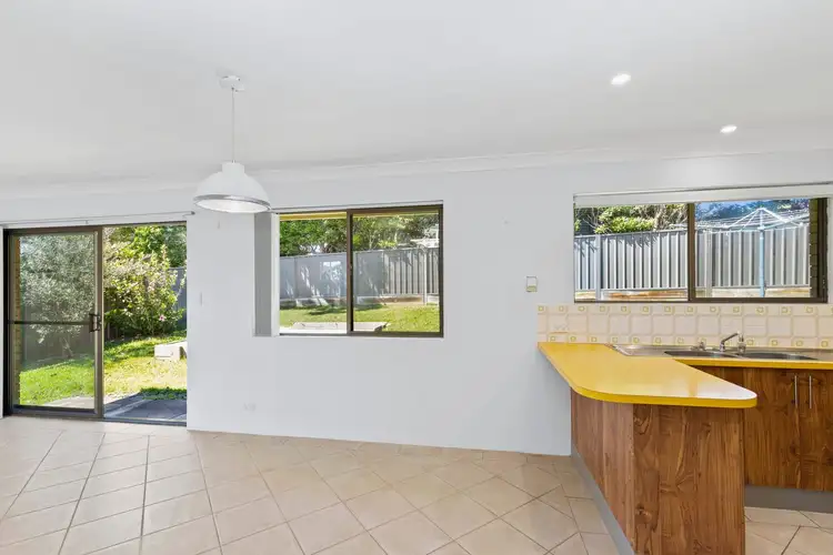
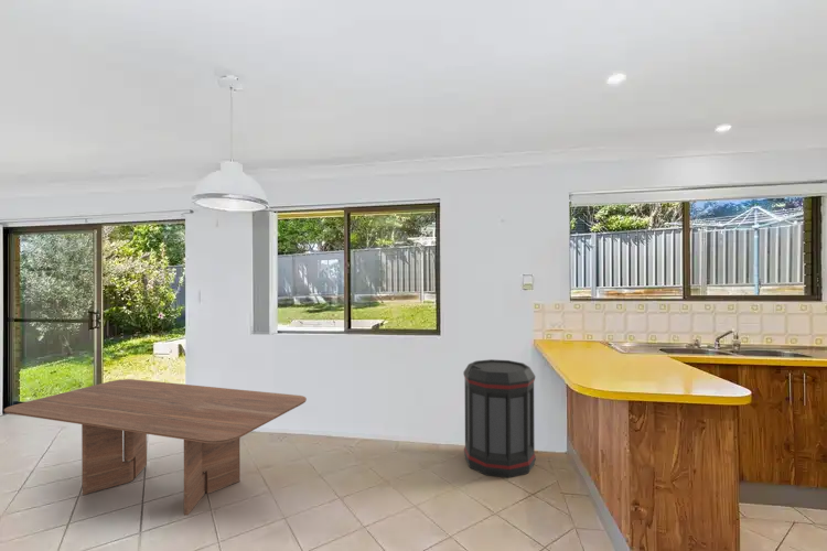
+ trash can (498, 412)
+ dining table (161, 435)
